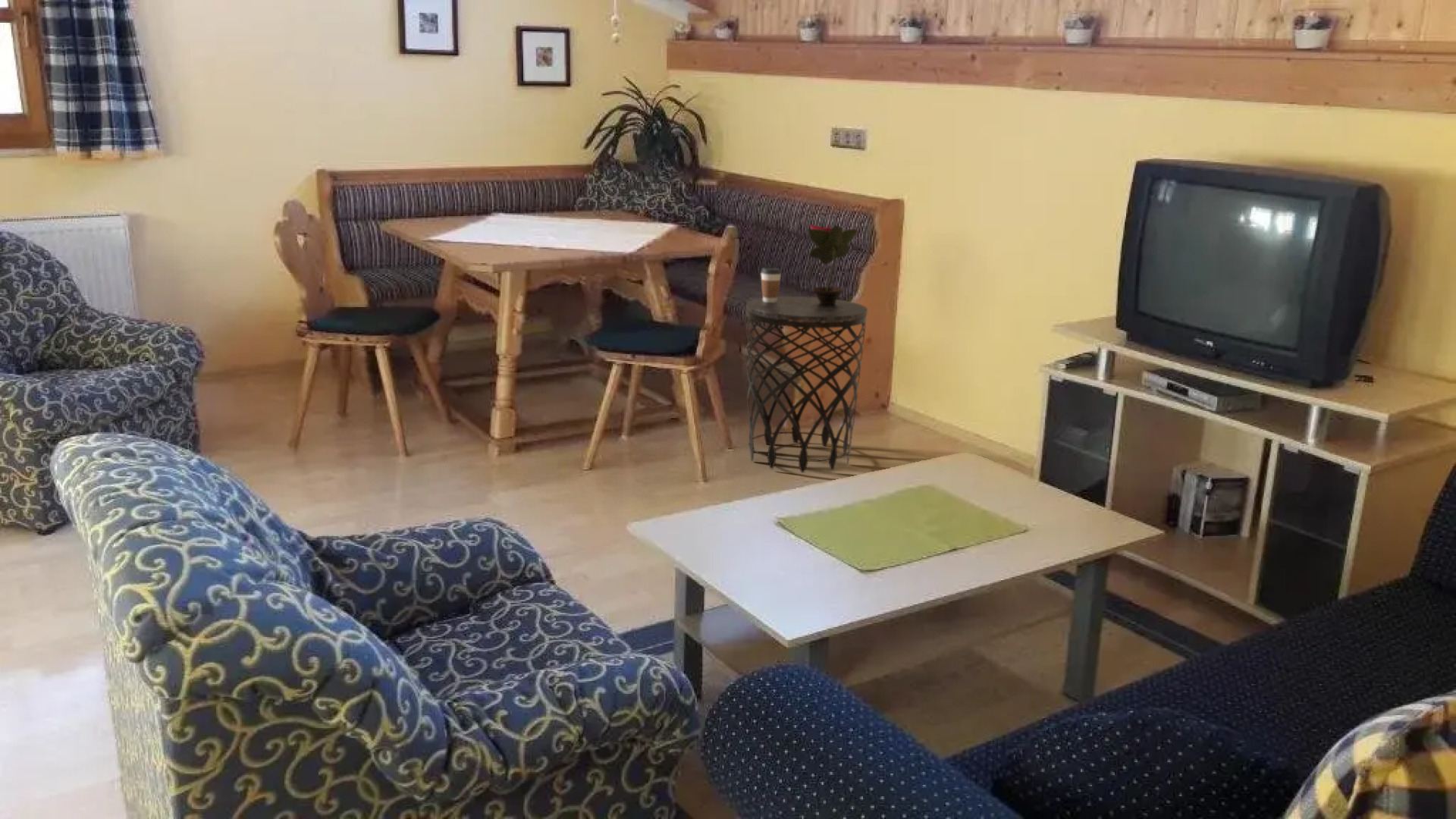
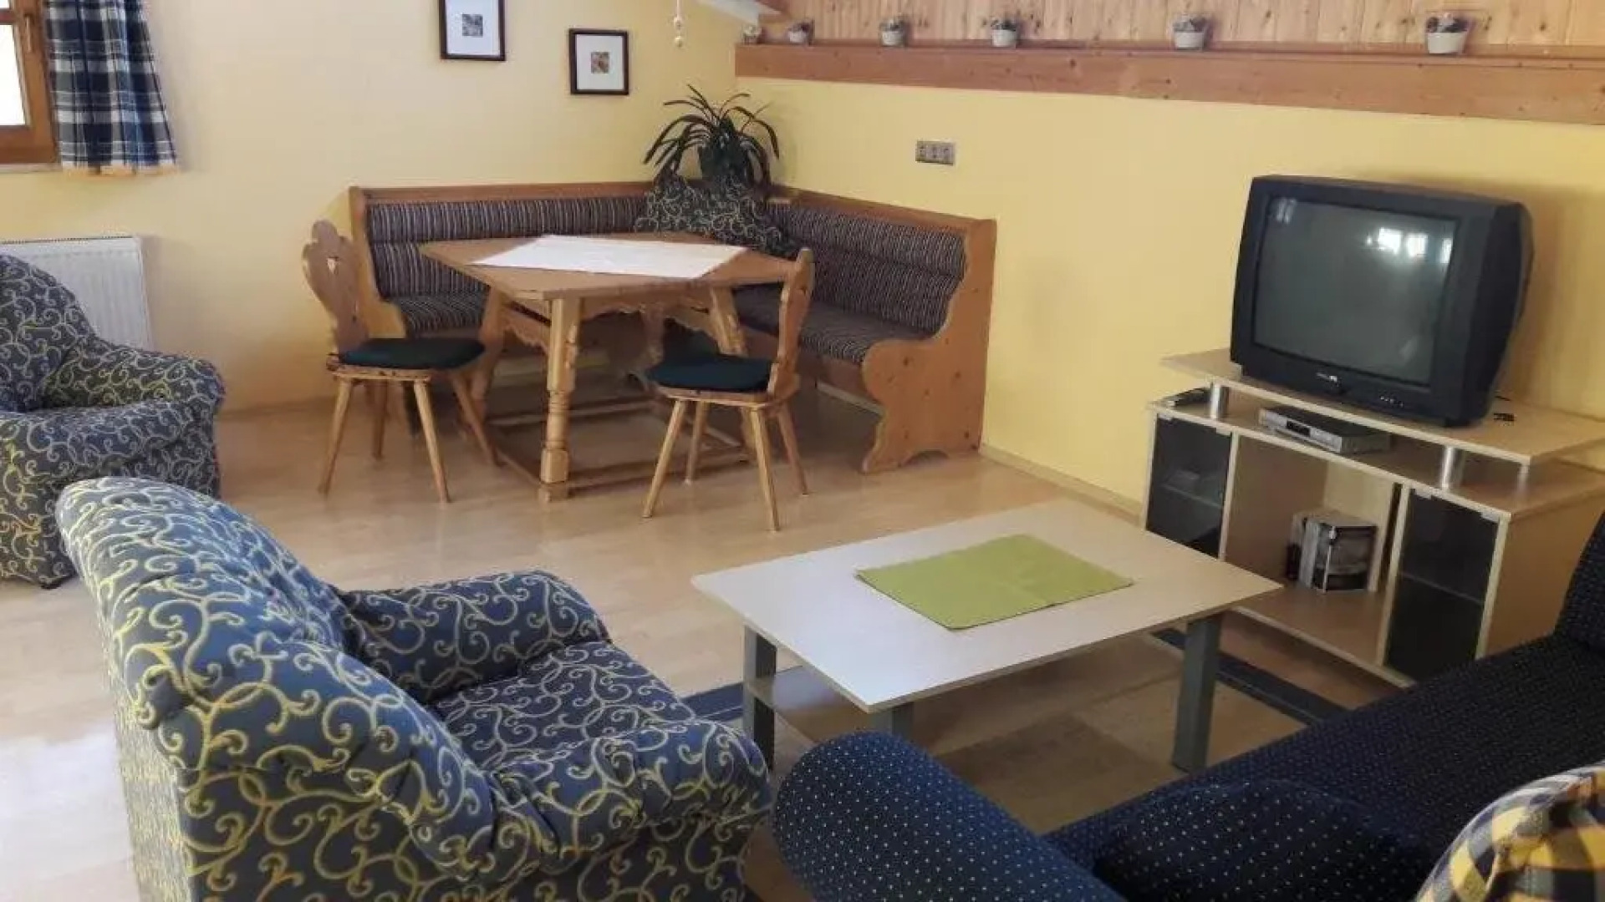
- side table (805, 381)
- potted flower (829, 262)
- coffee cup (770, 284)
